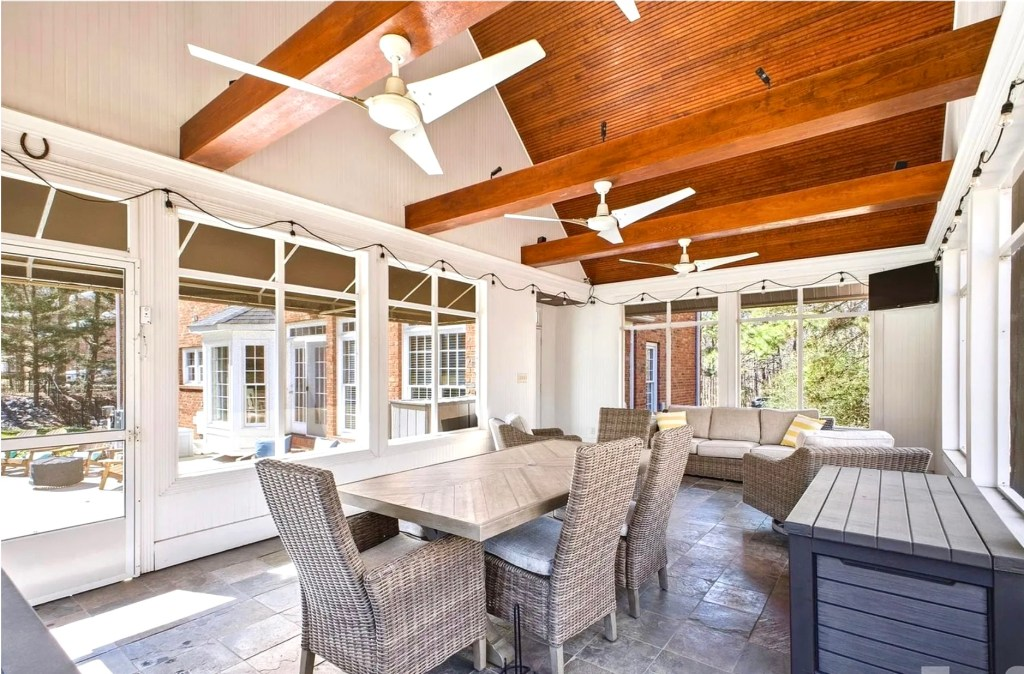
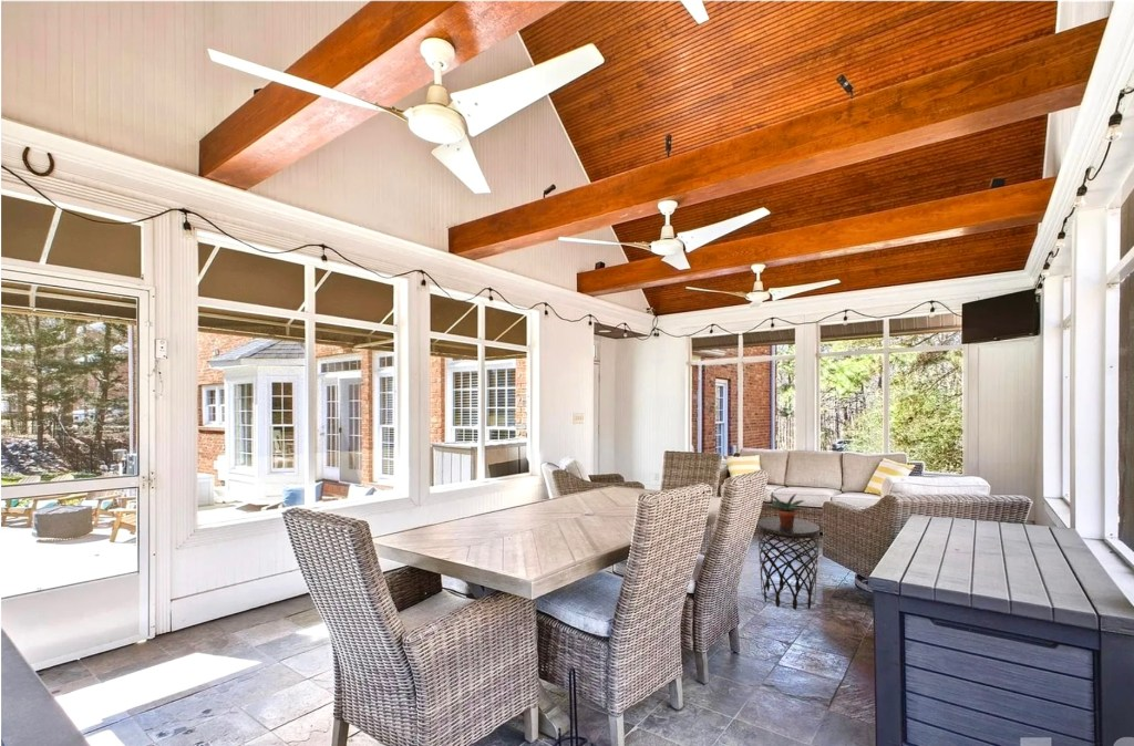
+ potted plant (786, 507)
+ side table (787, 562)
